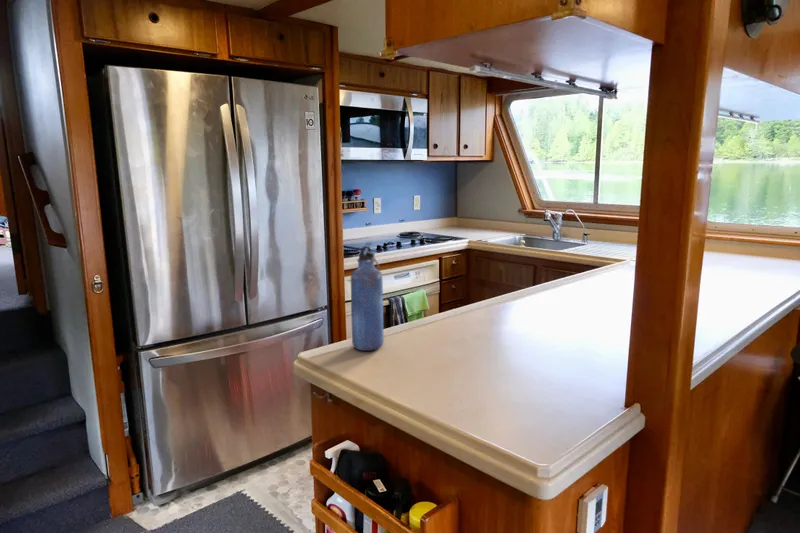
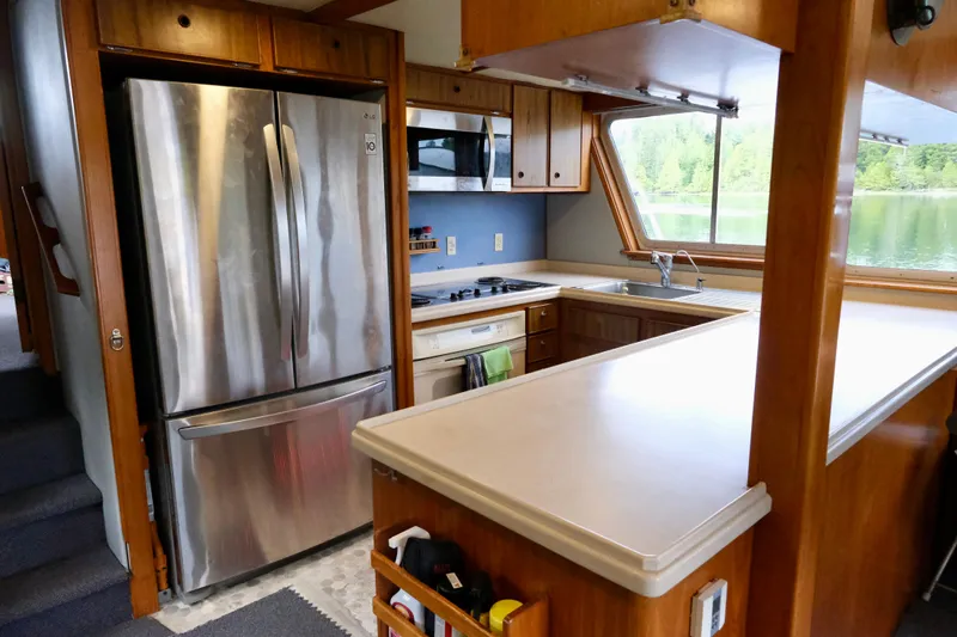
- water bottle (367, 297)
